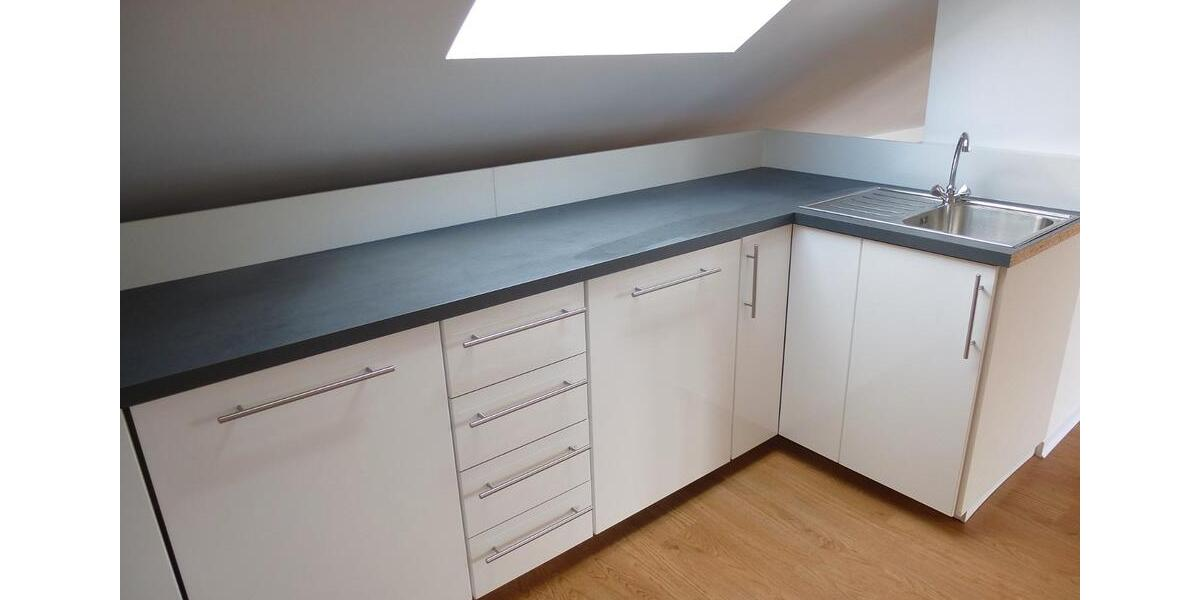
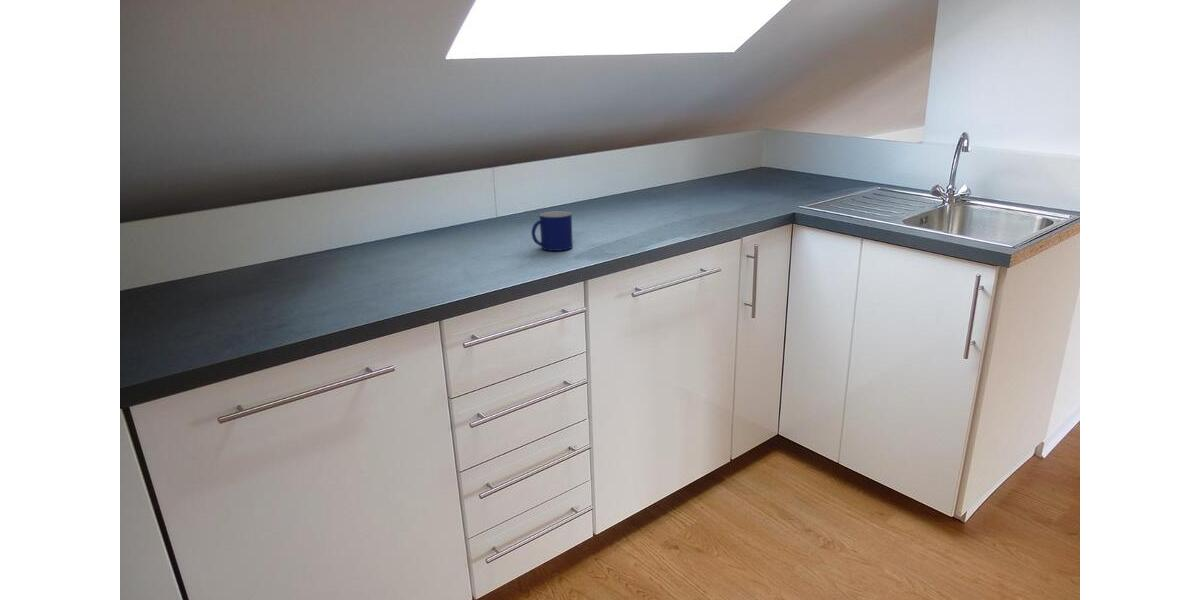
+ mug (550, 231)
